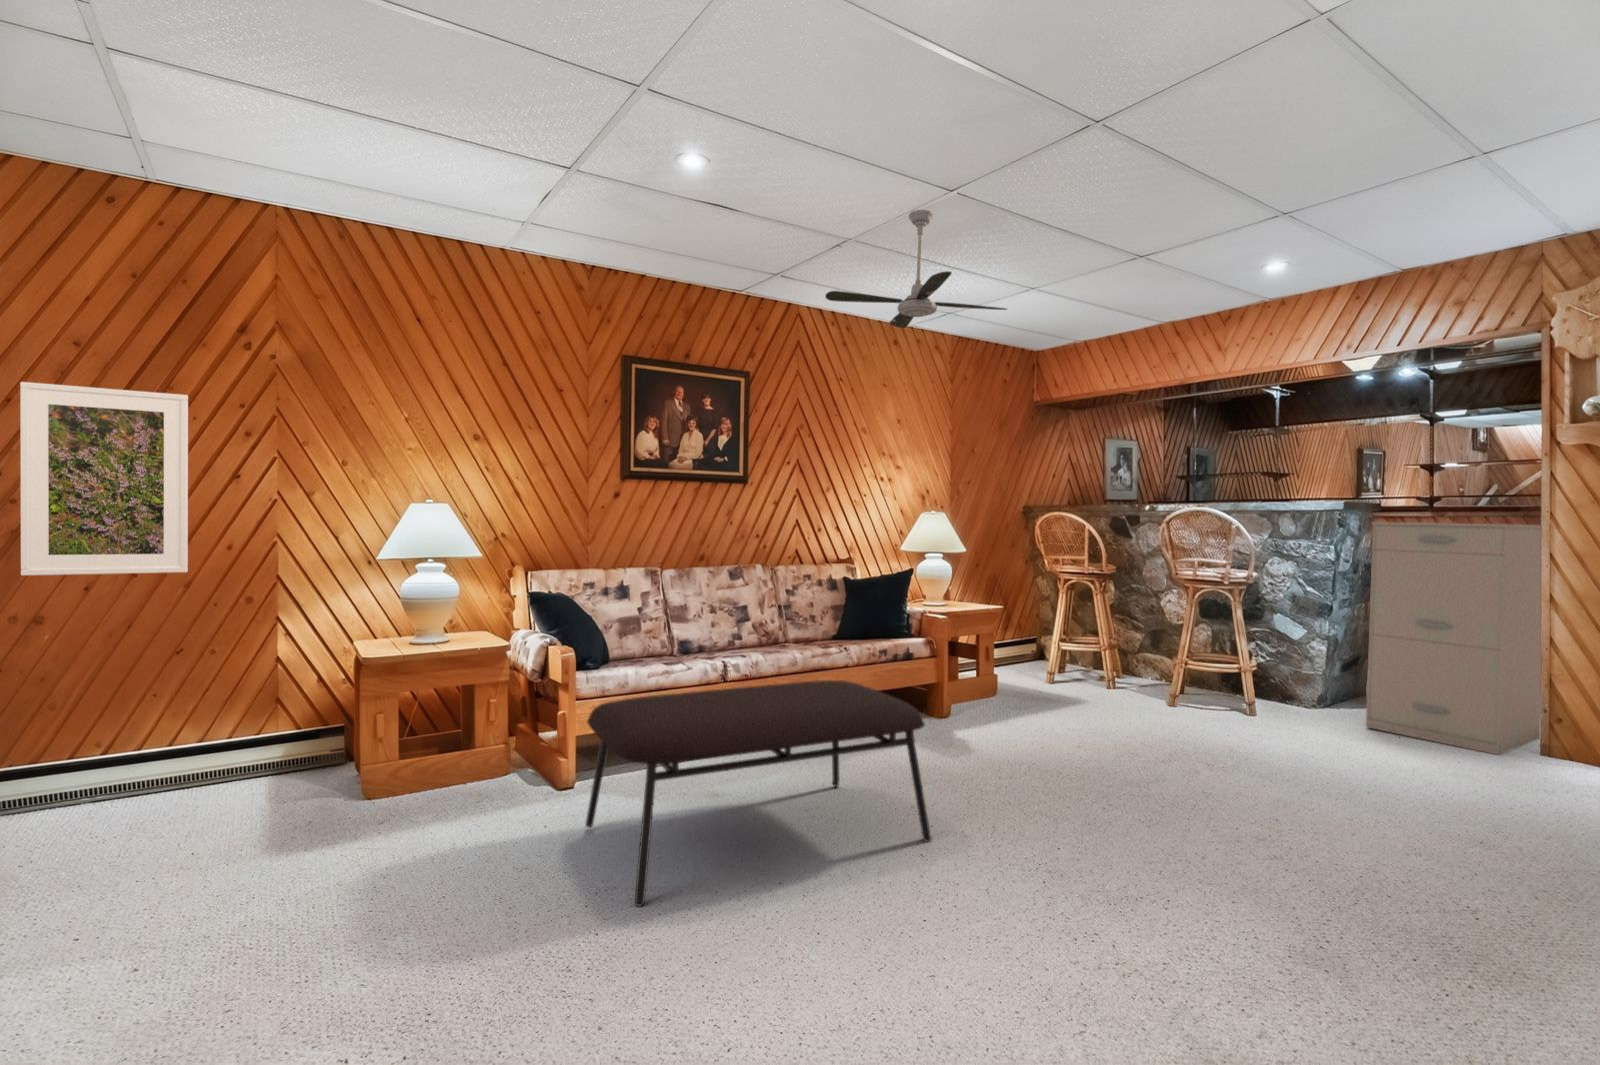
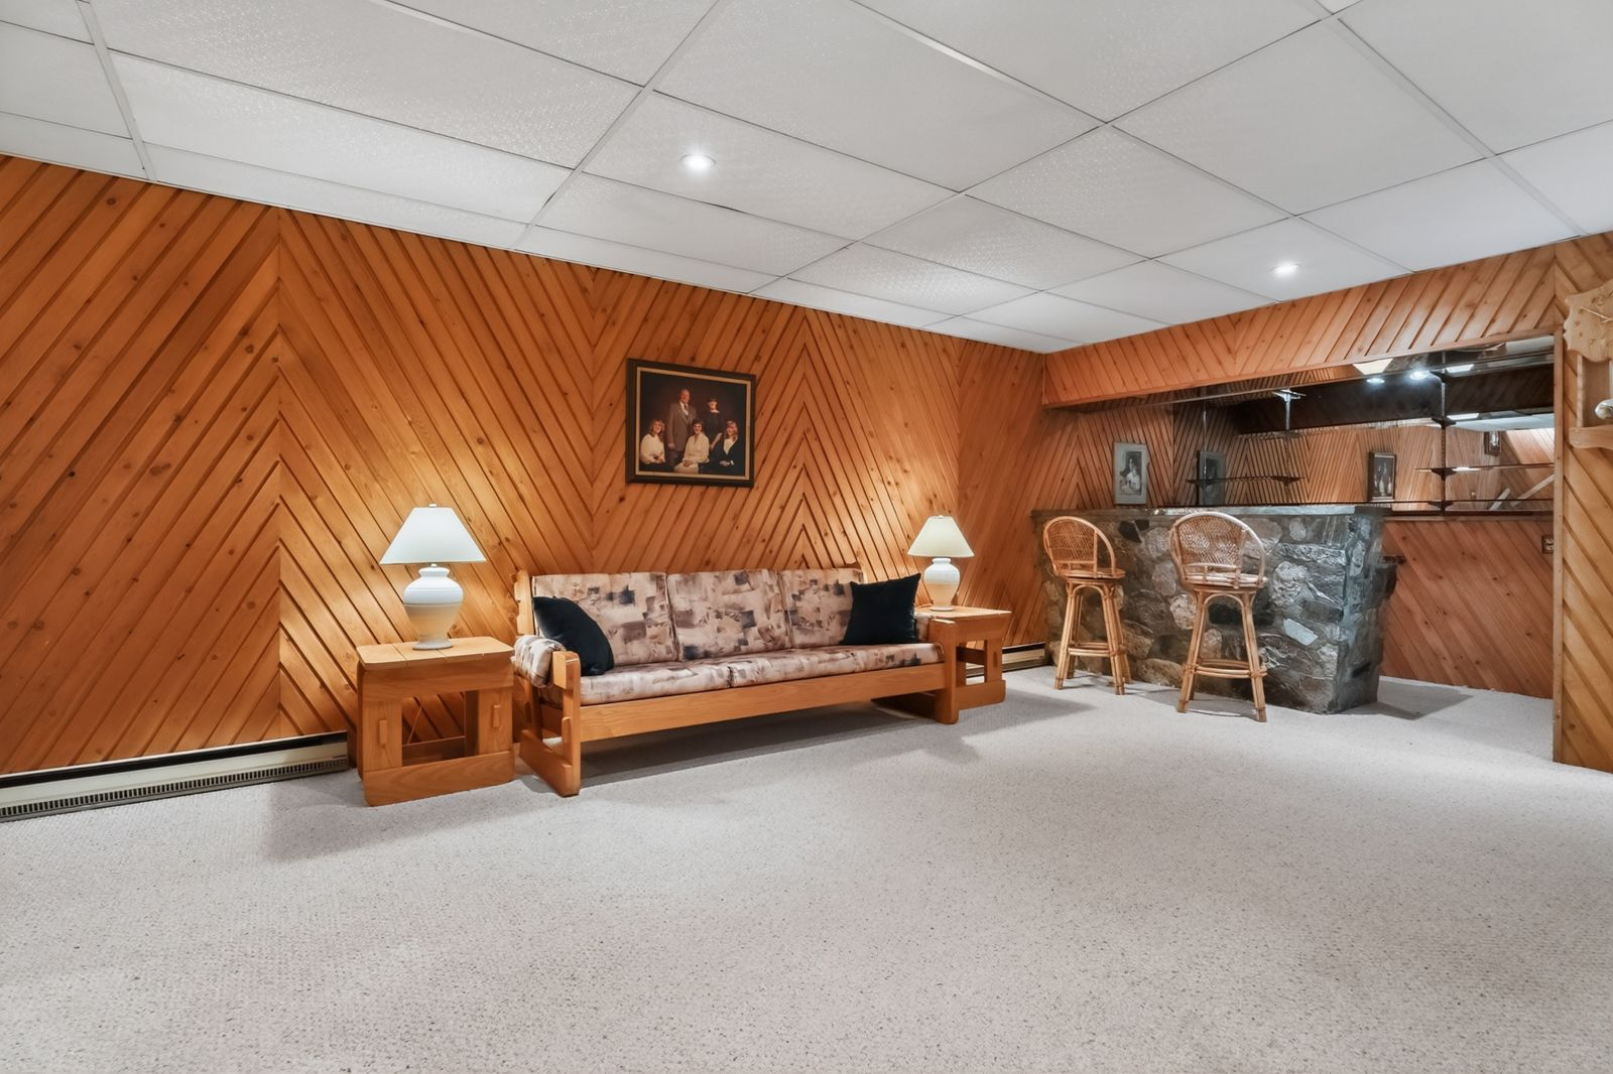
- filing cabinet (1454, 629)
- coffee table (757, 765)
- ceiling fan (918, 263)
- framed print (108, 481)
